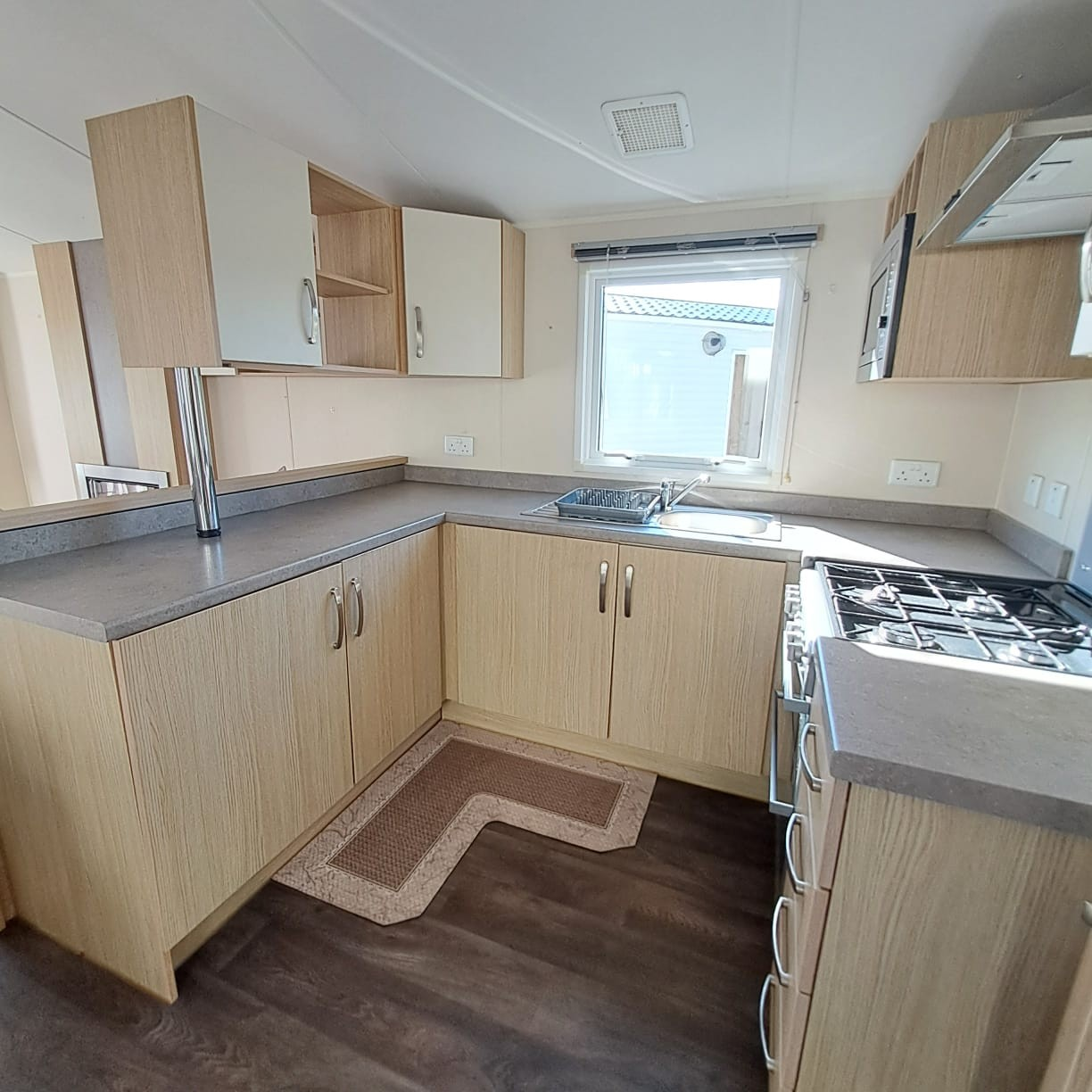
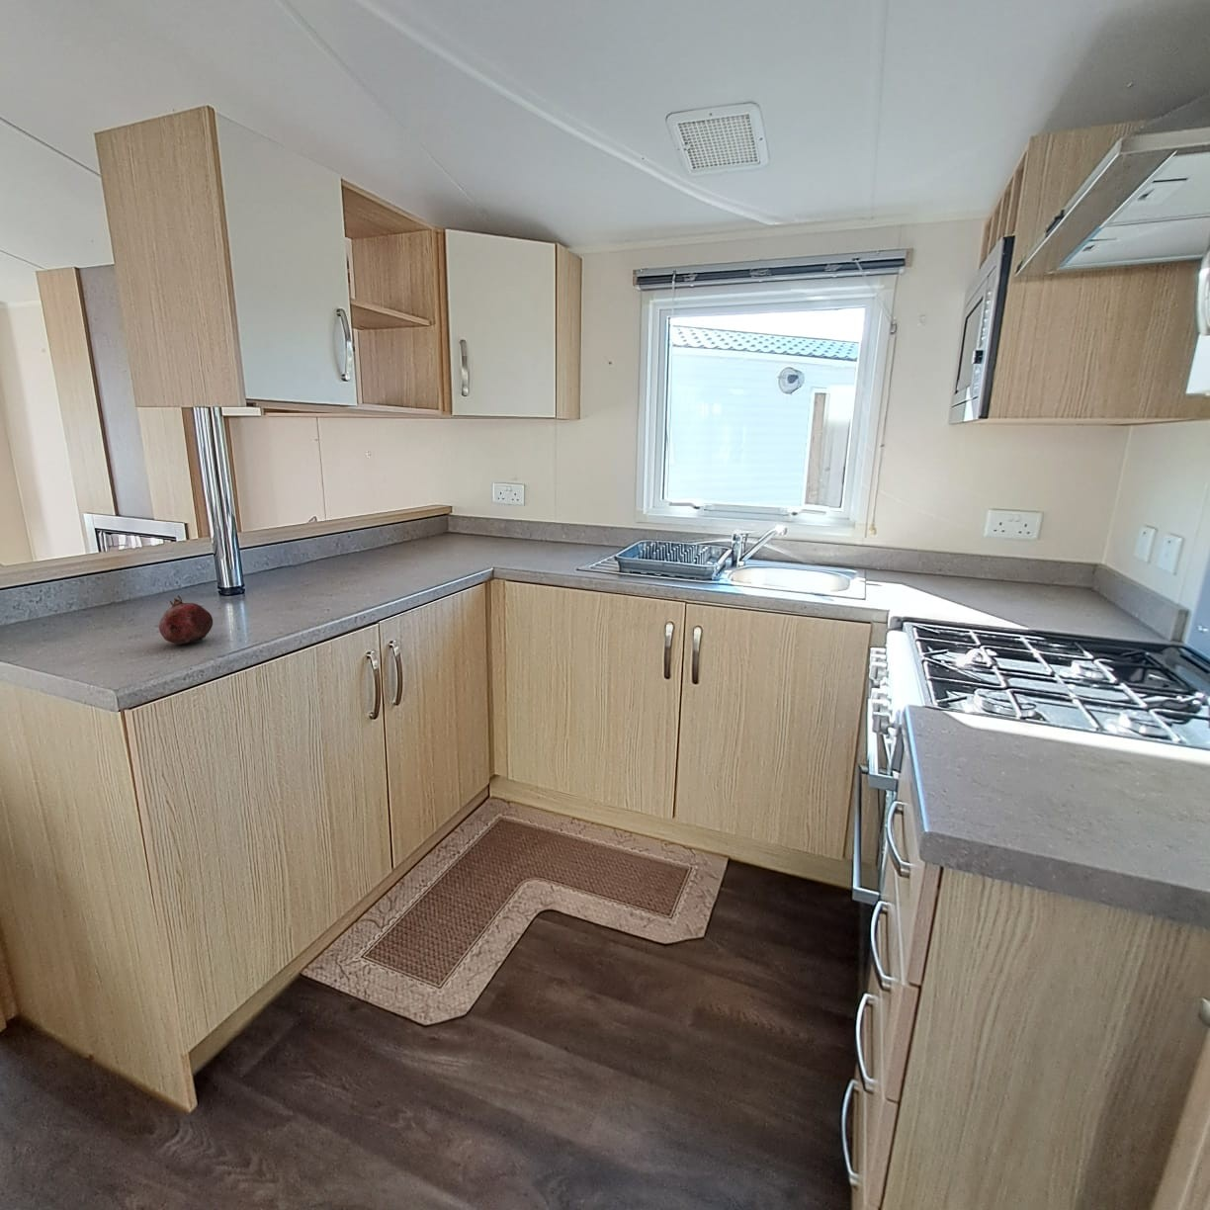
+ fruit (186, 618)
